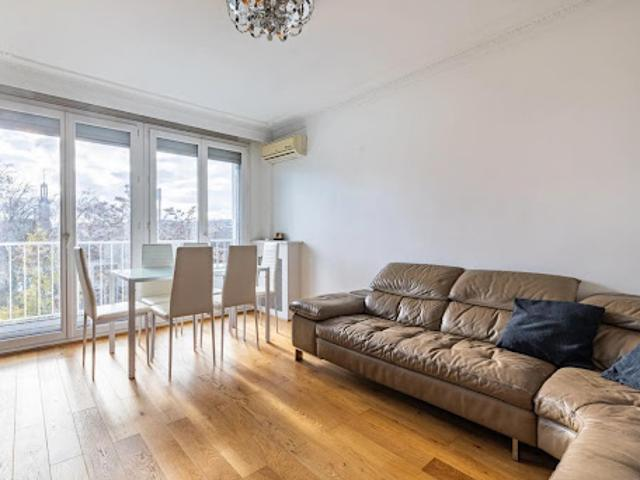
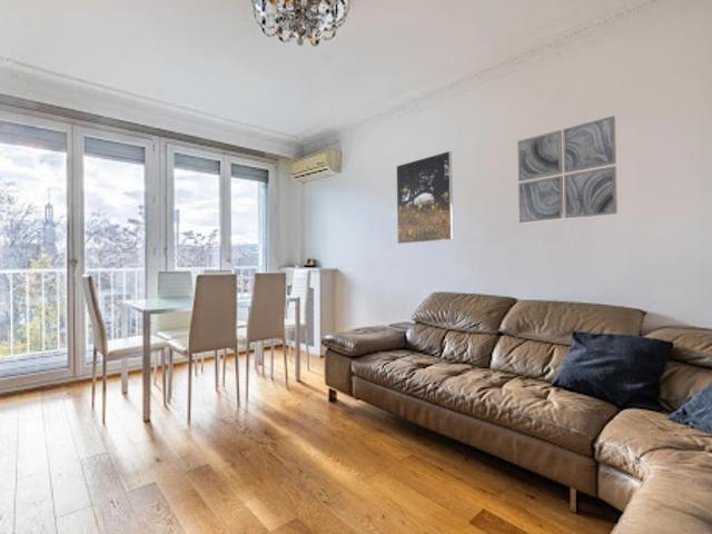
+ wall art (564, 175)
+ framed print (423, 200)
